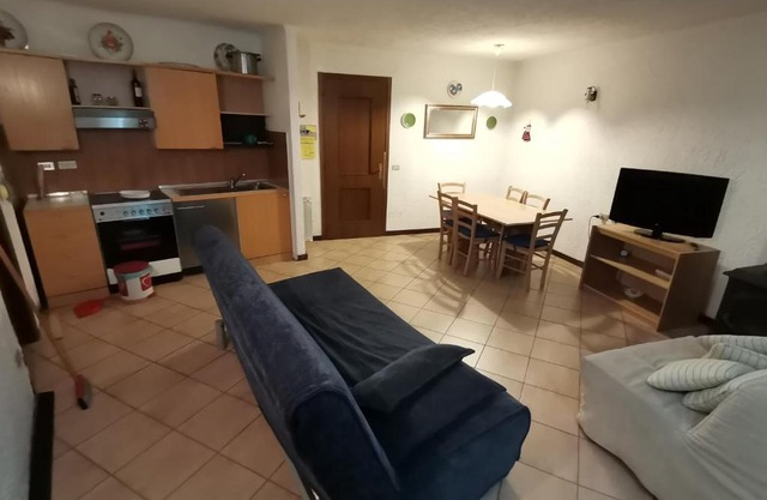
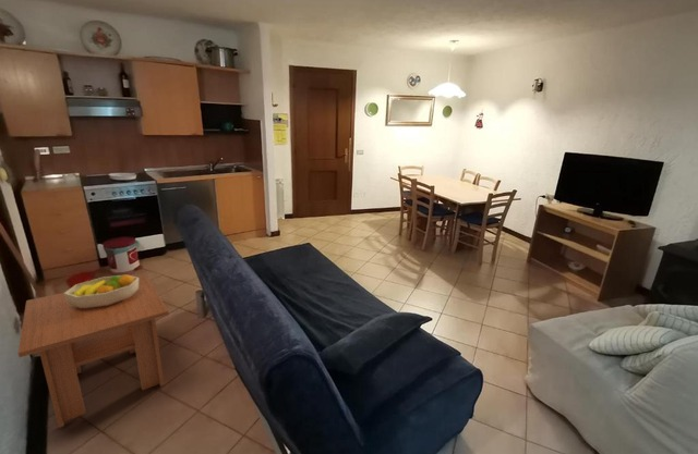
+ coffee table (104, 344)
+ fruit bowl (104, 289)
